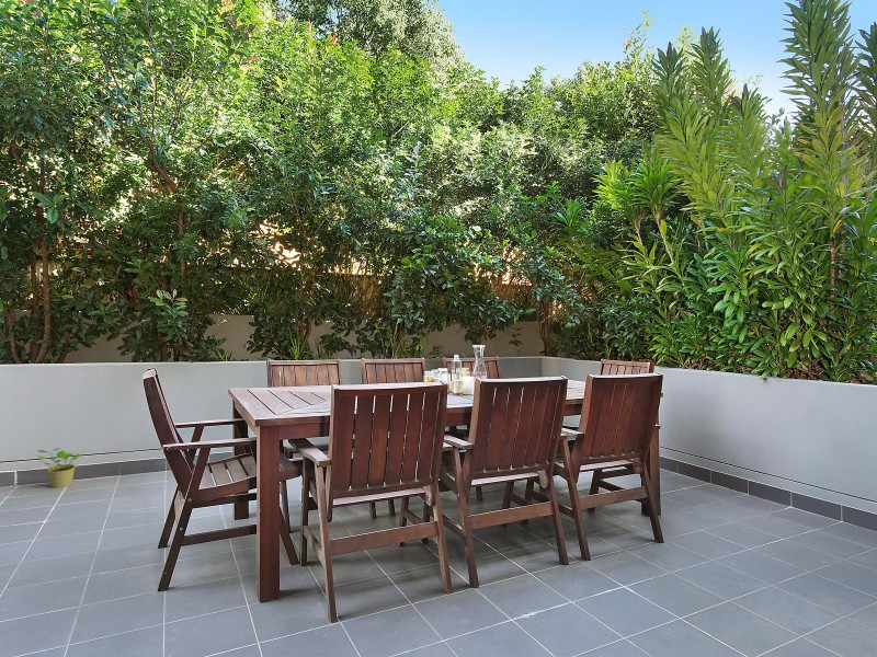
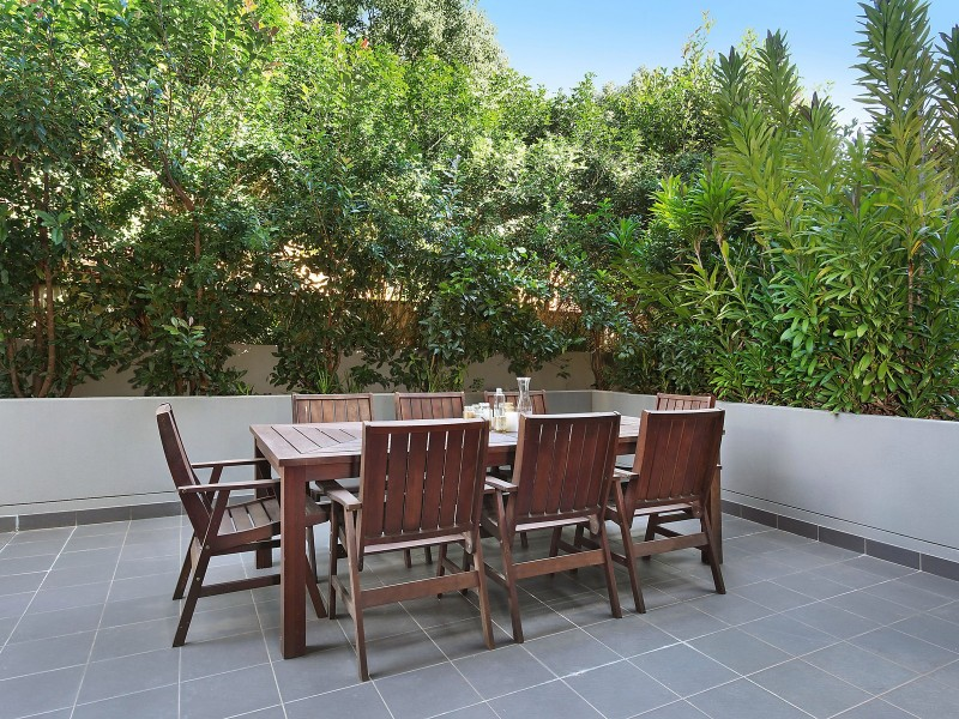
- potted plant (58, 464)
